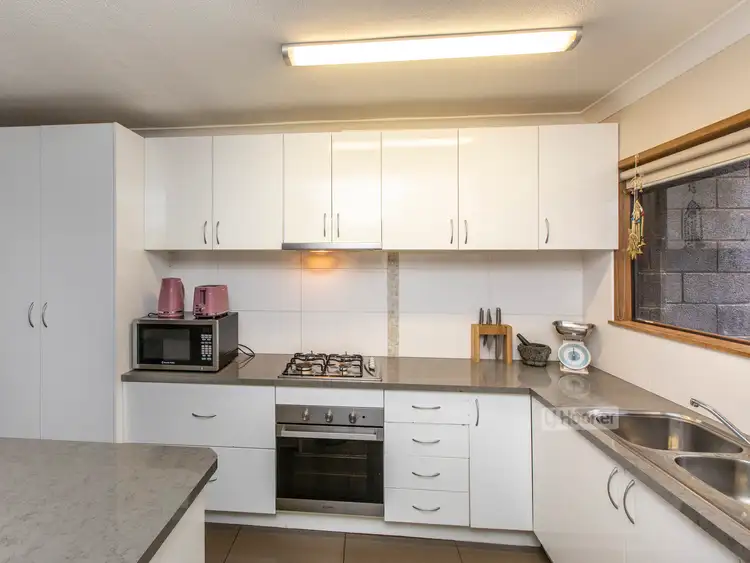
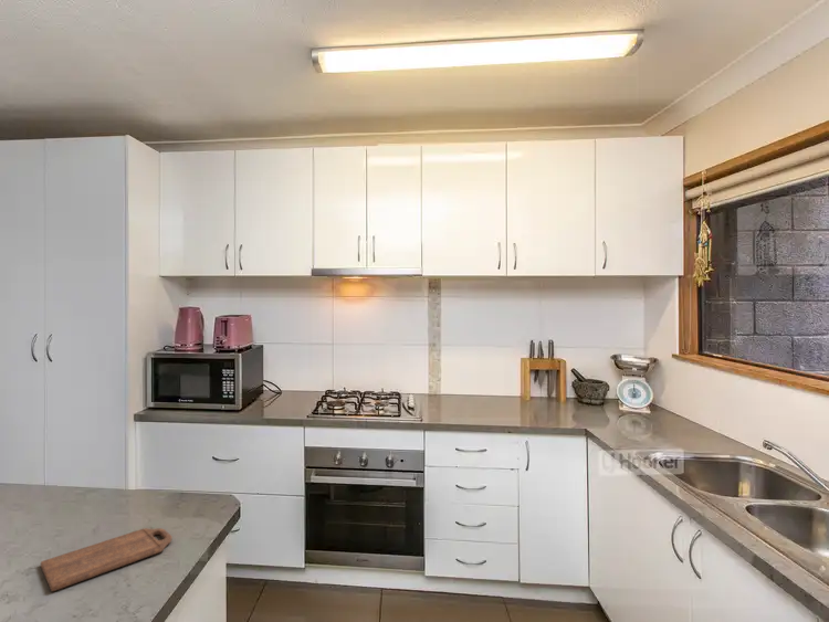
+ cutting board (112, 552)
